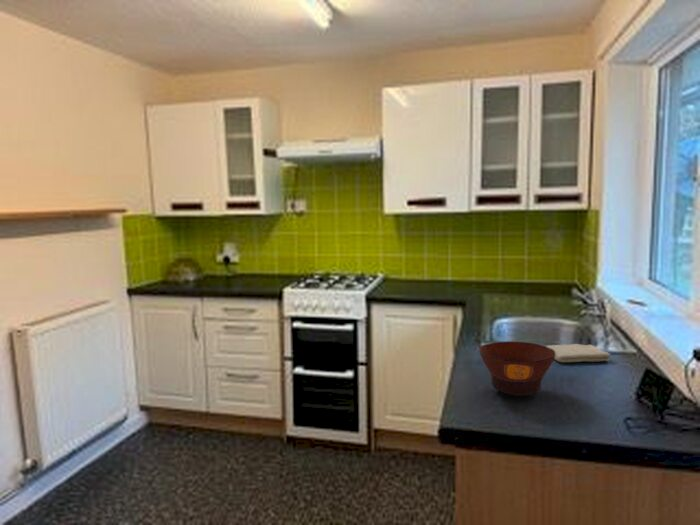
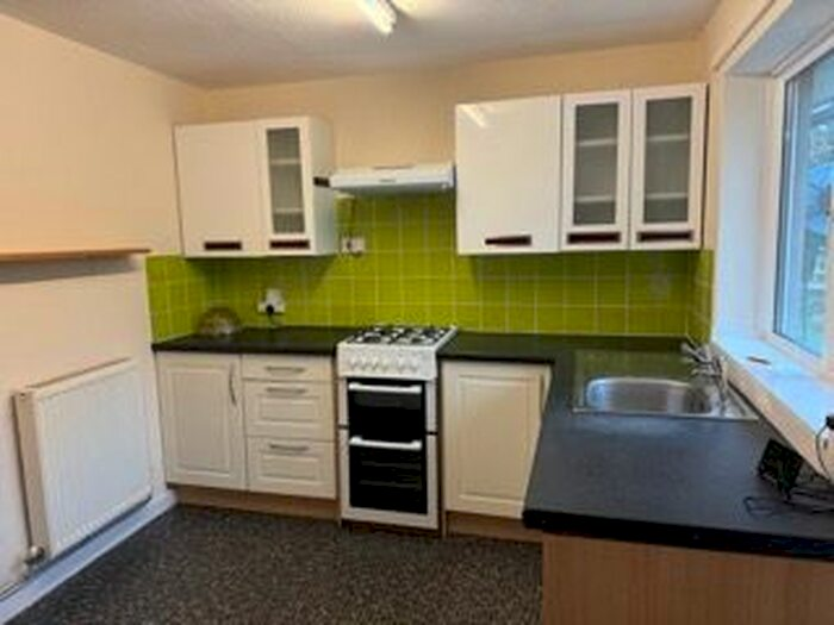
- bowl (516, 371)
- washcloth (576, 352)
